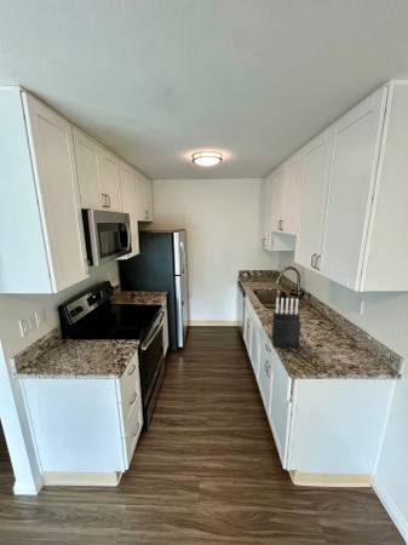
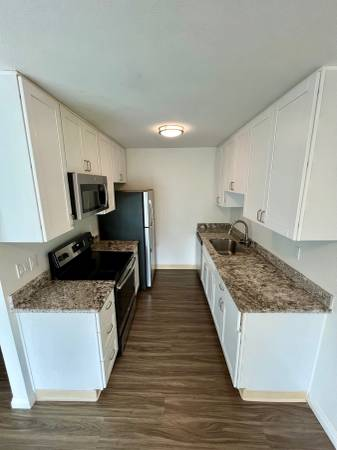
- knife block (286, 322)
